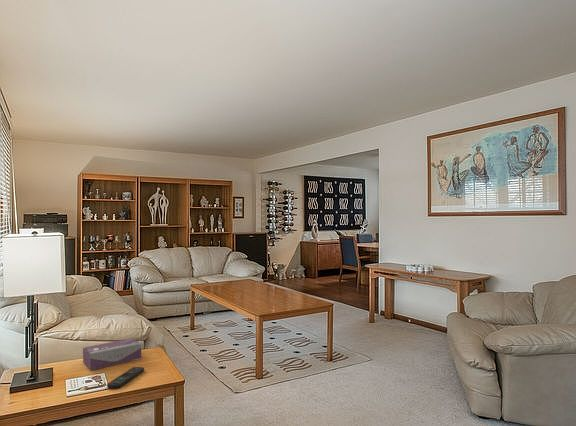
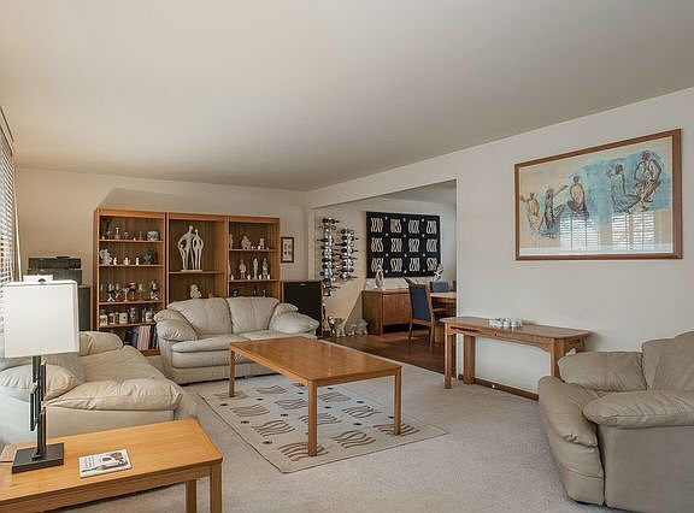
- remote control (126, 376)
- tissue box (112, 352)
